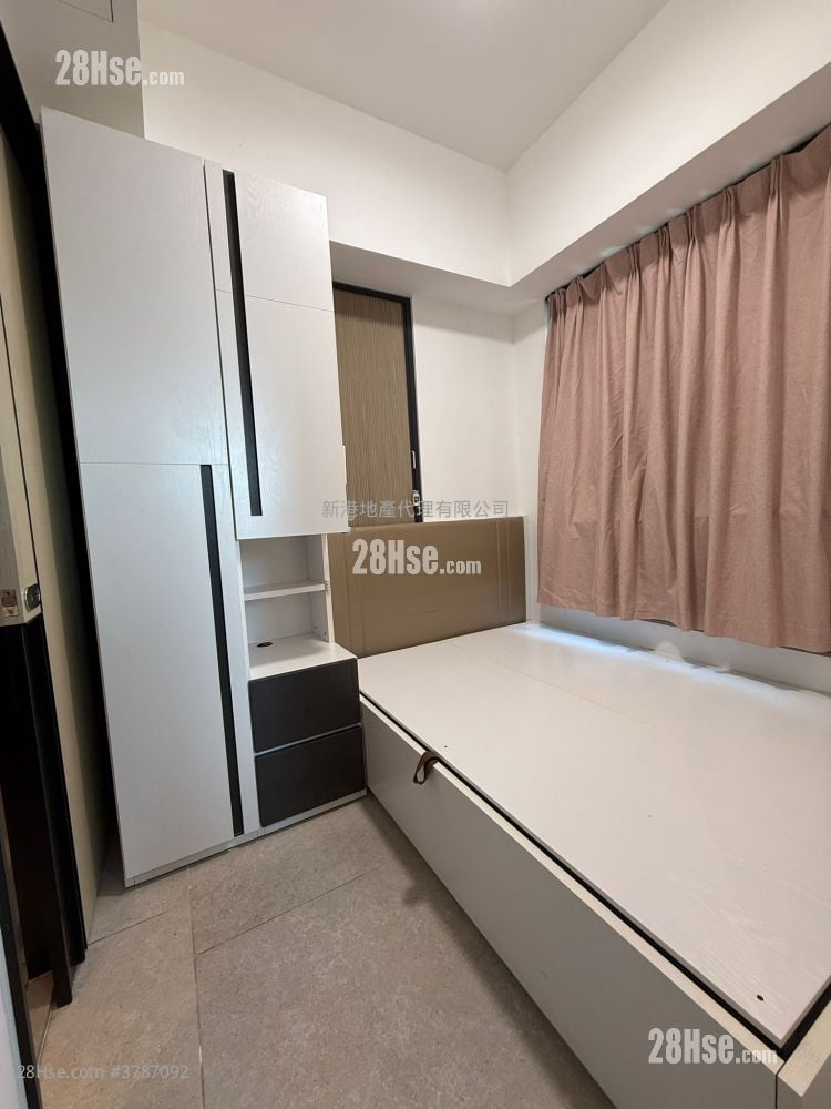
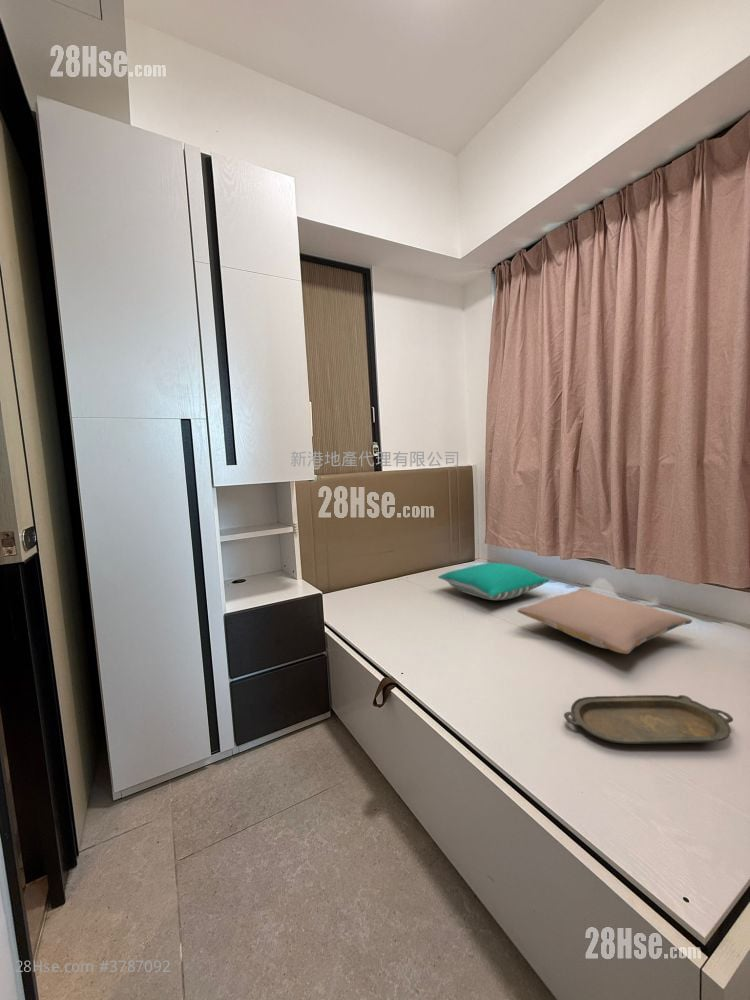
+ pillow (491, 579)
+ pillow (599, 617)
+ serving tray (646, 720)
